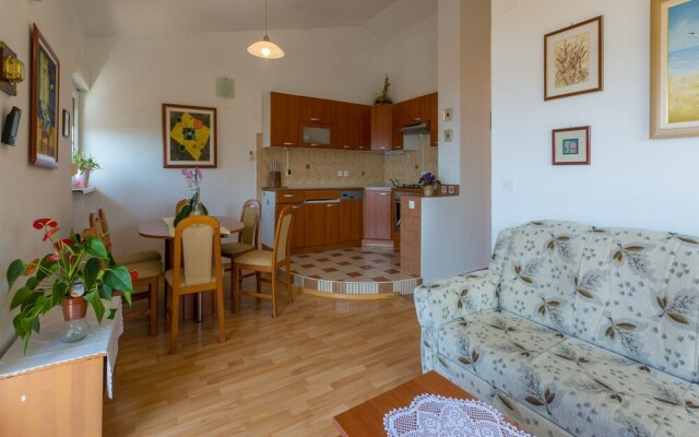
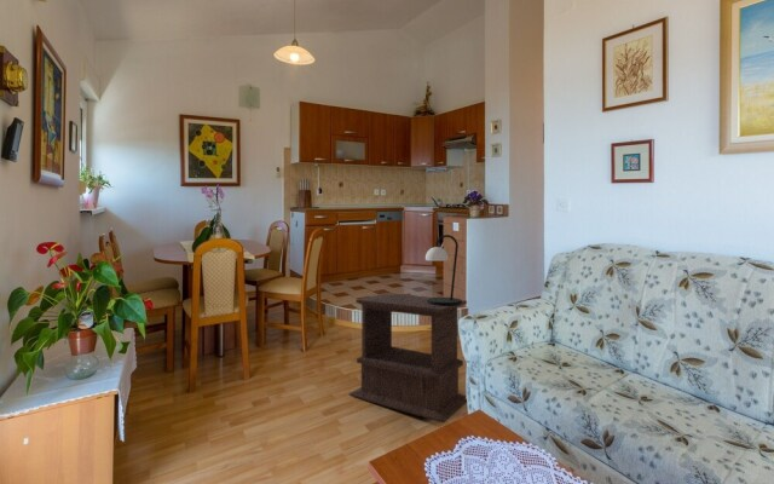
+ side table (409, 350)
+ table lamp (444, 260)
